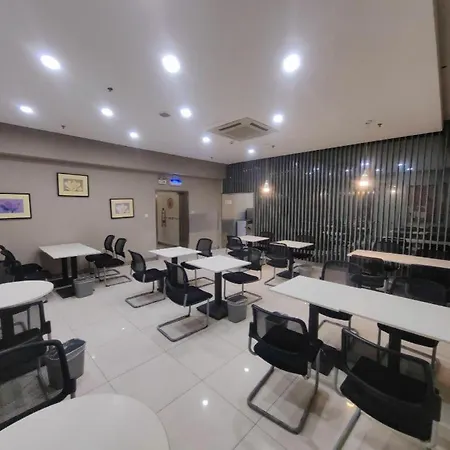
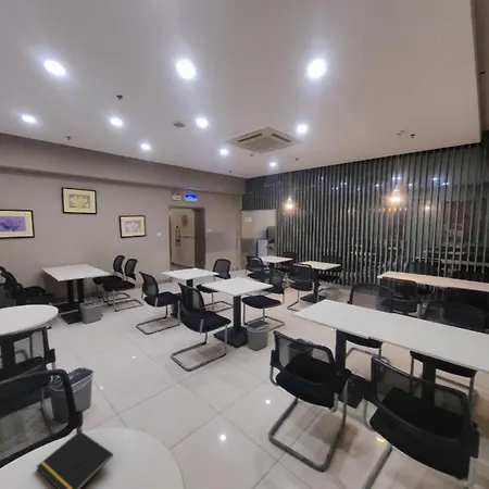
+ notepad (75, 461)
